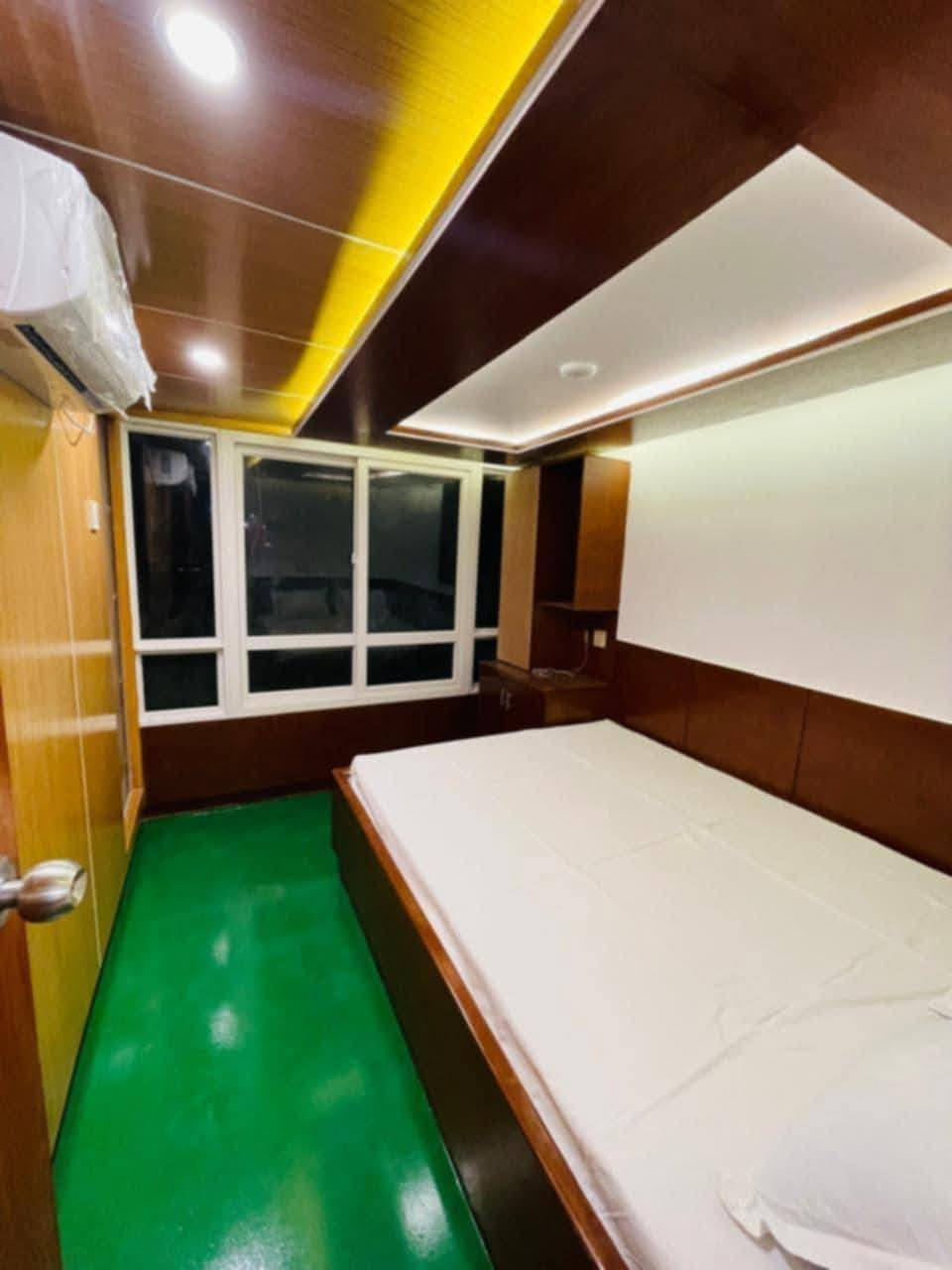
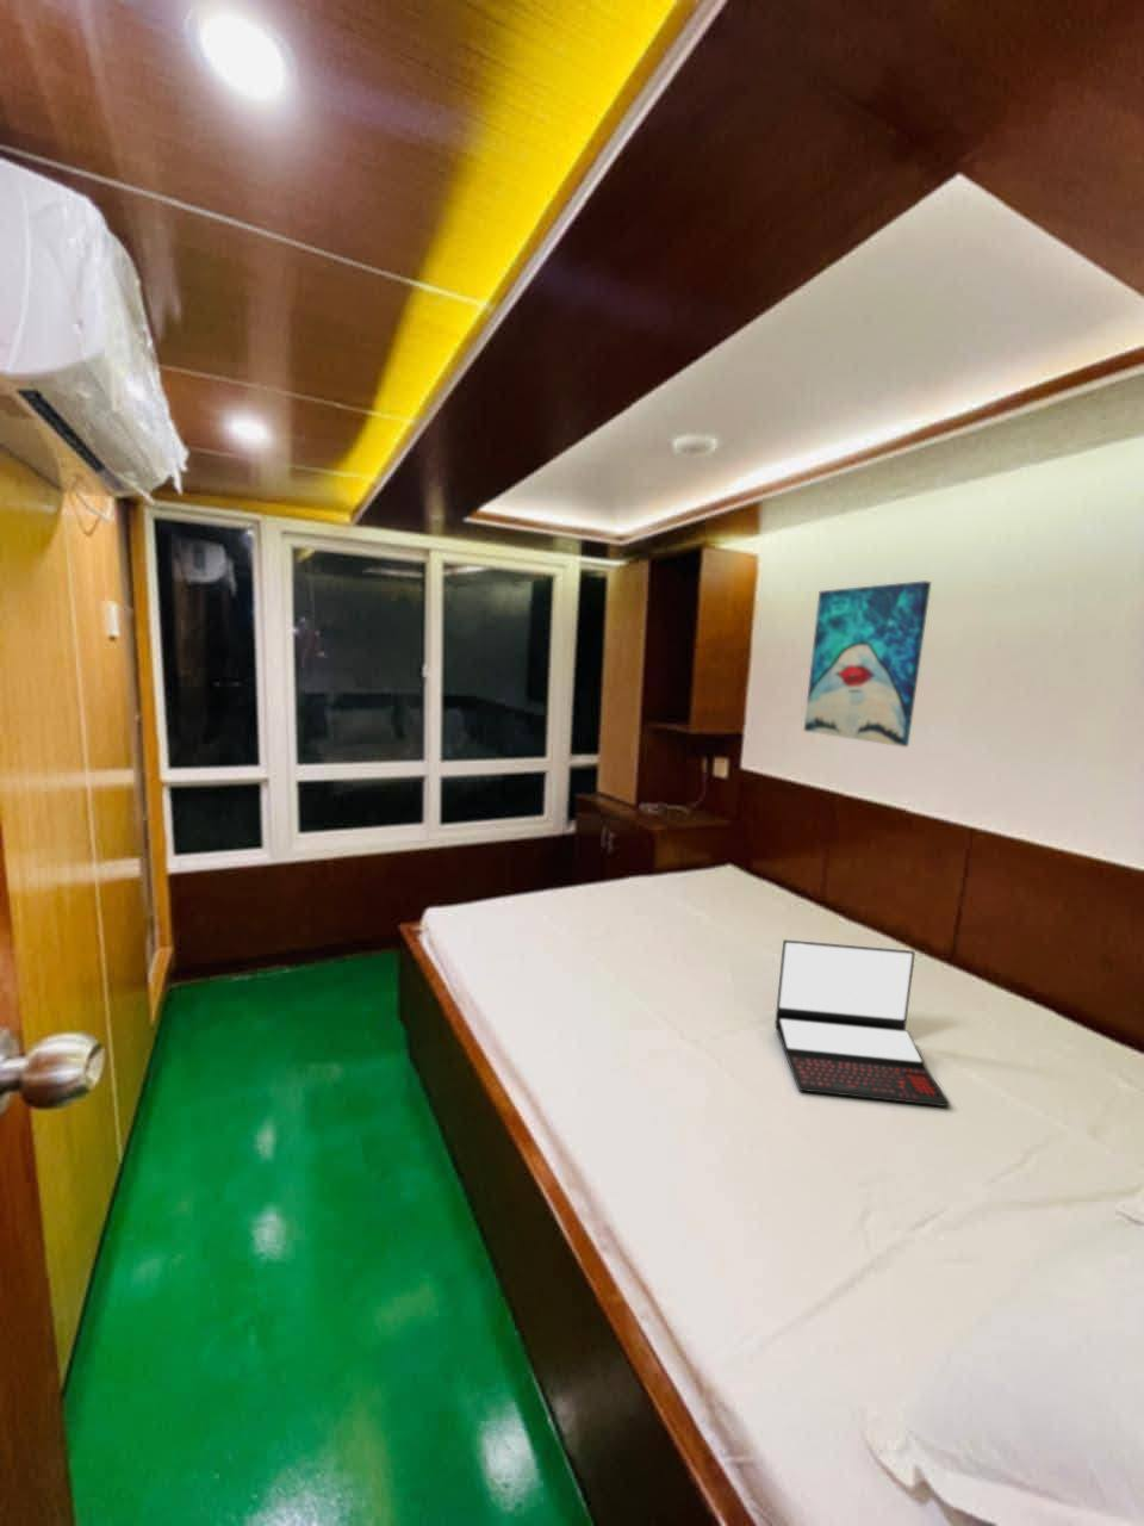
+ wall art (860, 663)
+ laptop (859, 1017)
